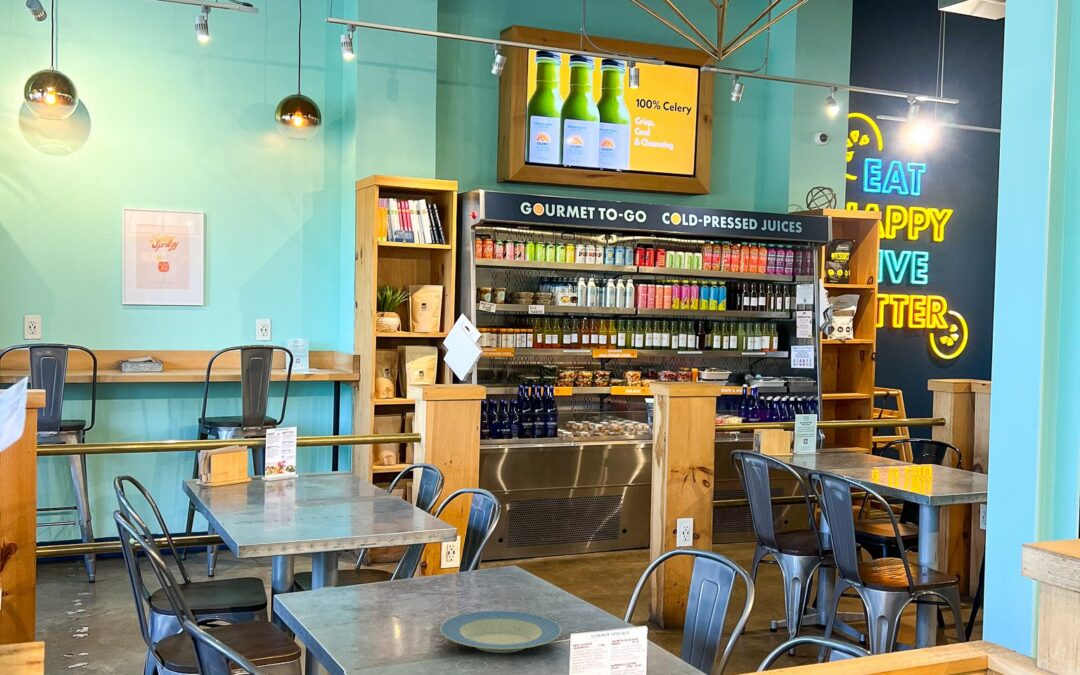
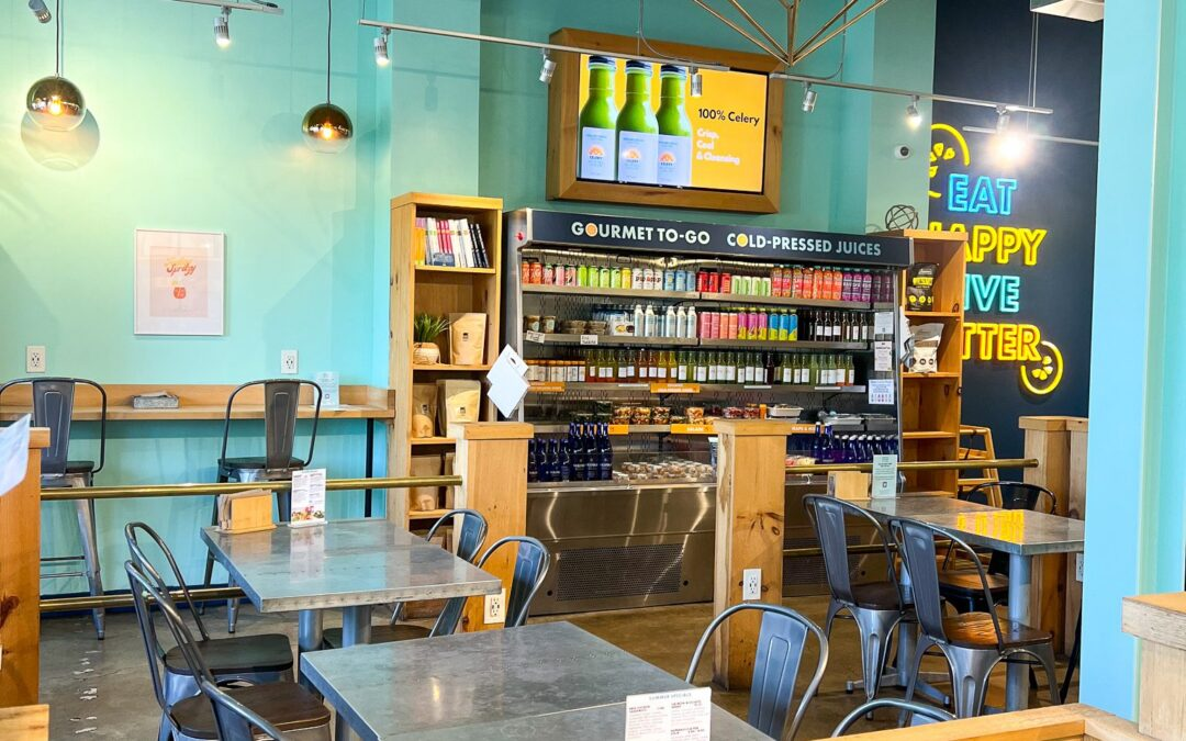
- plate (500, 635)
